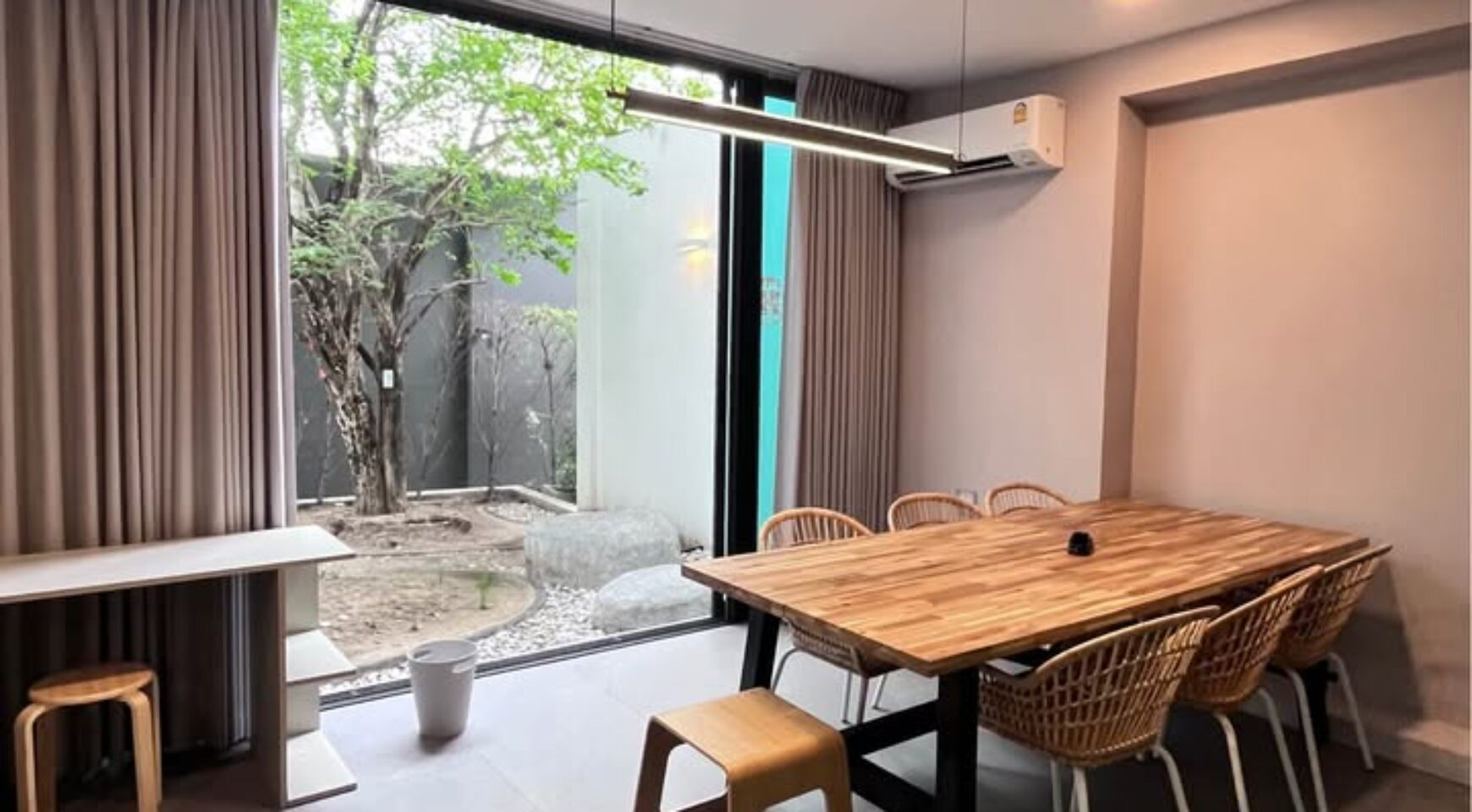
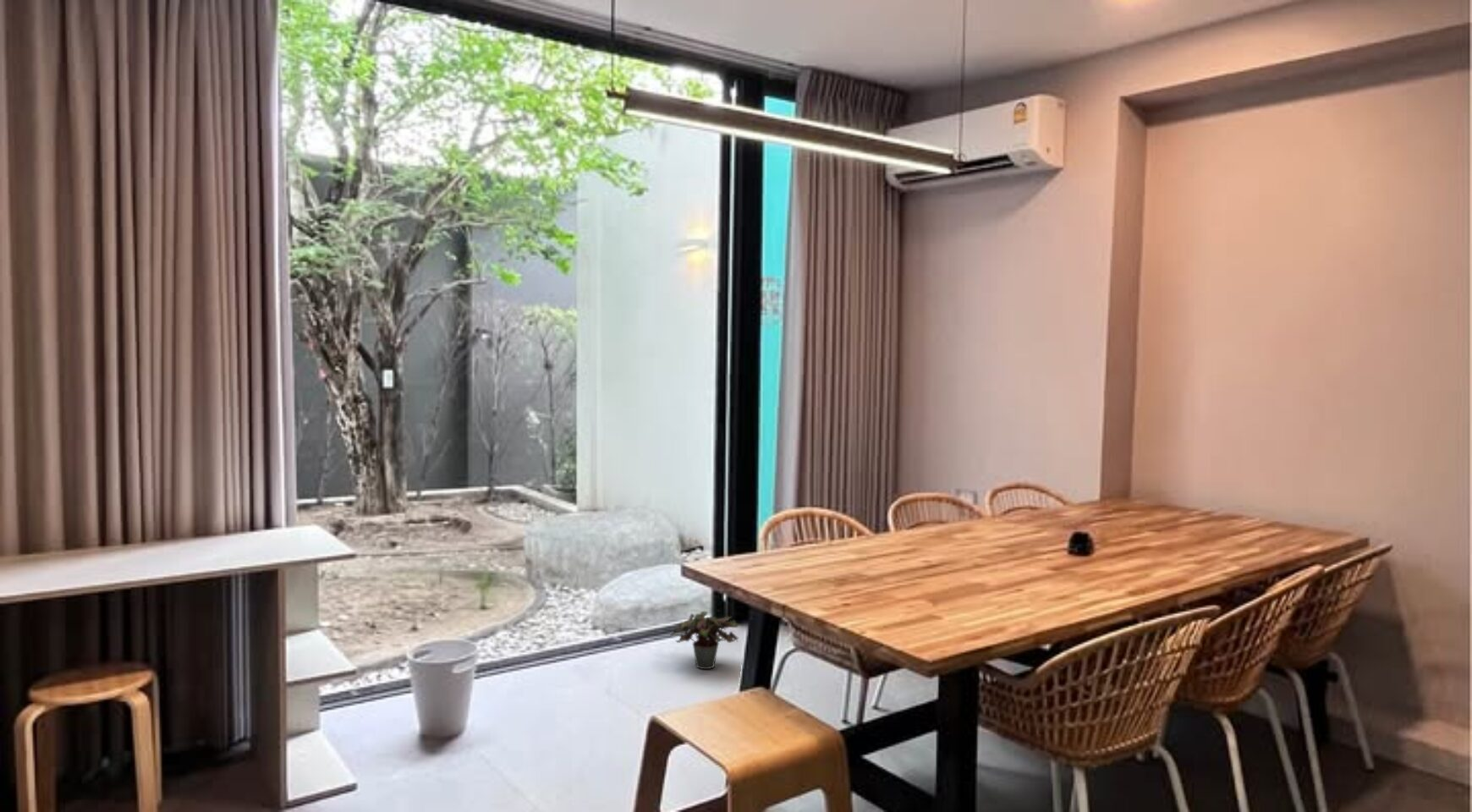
+ potted plant (704, 640)
